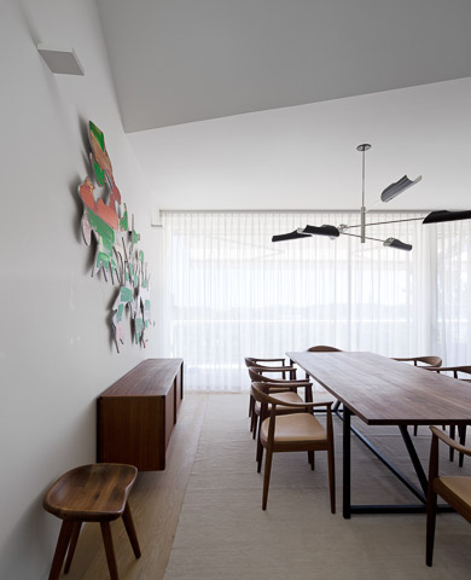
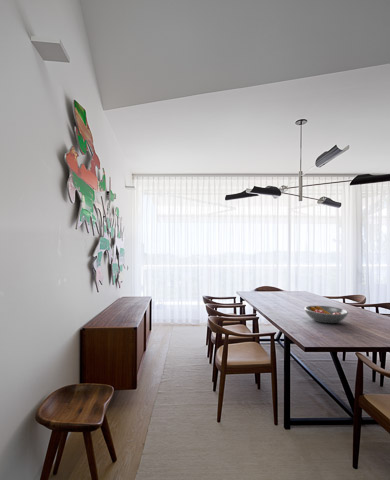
+ fruit bowl (325, 313)
